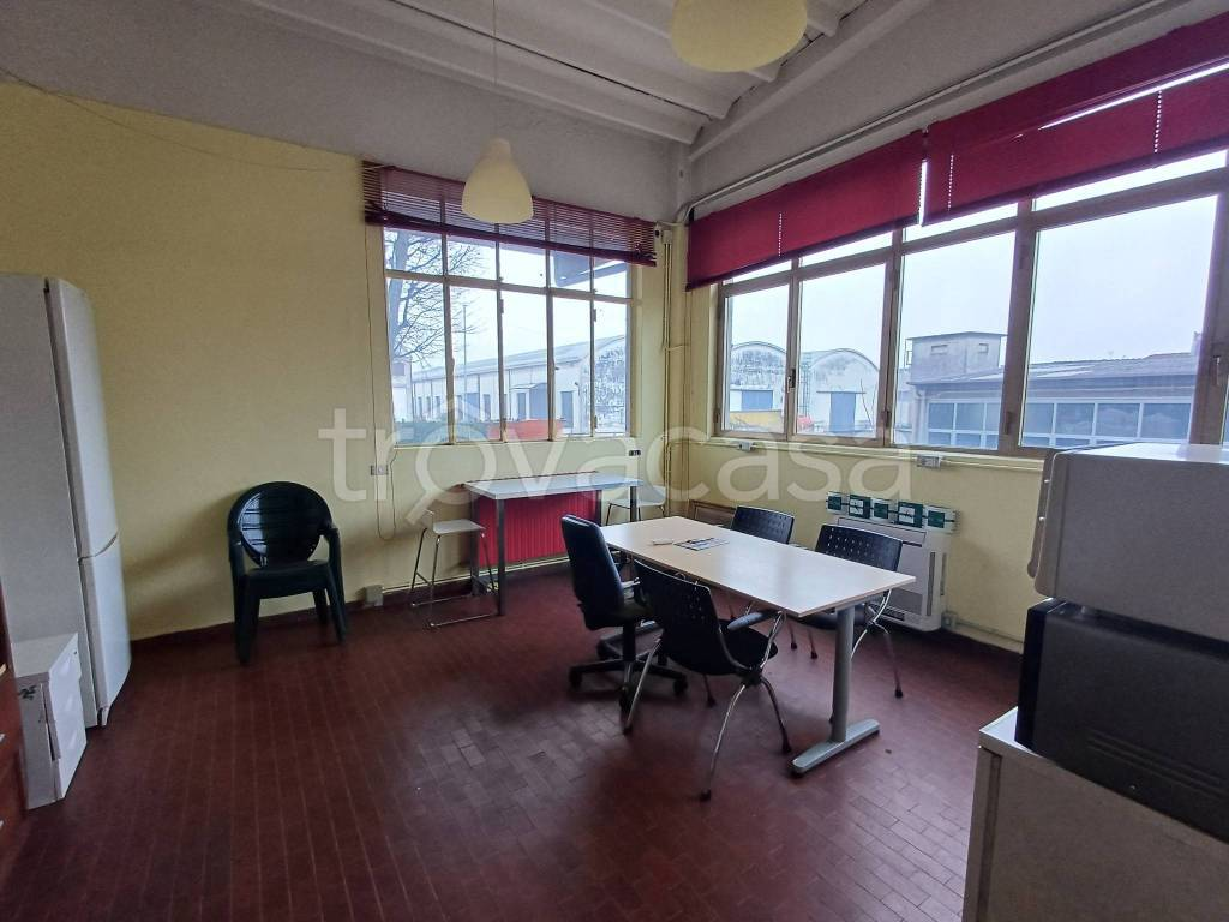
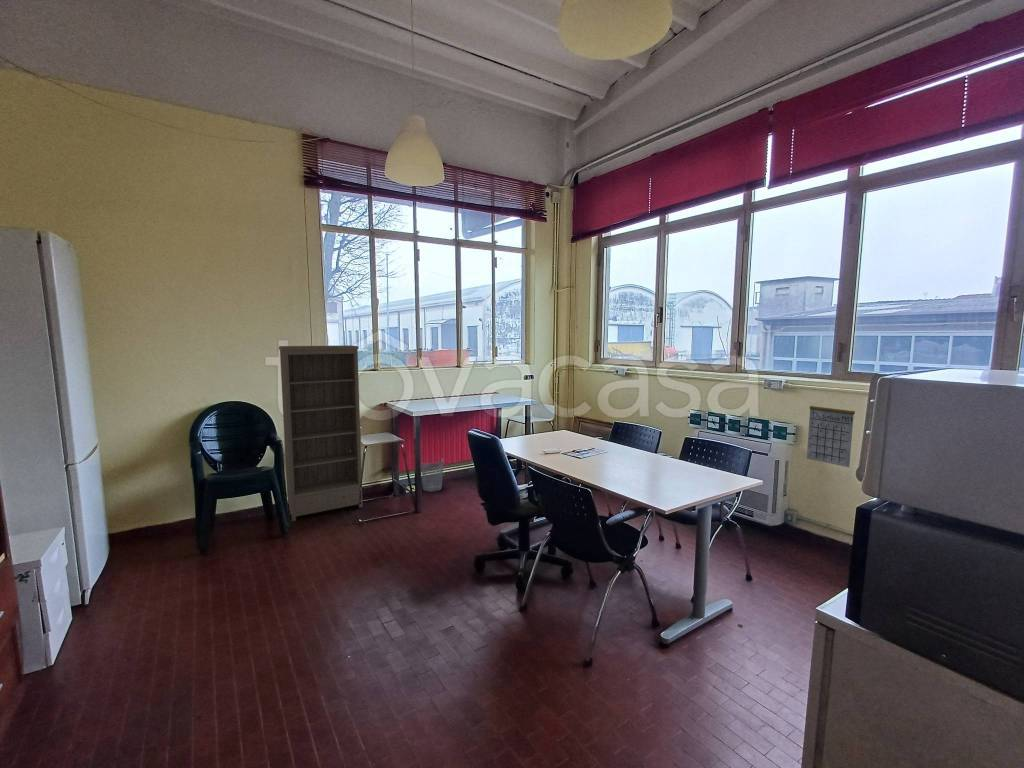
+ calendar (830, 429)
+ wastebasket (432, 474)
+ bookshelf (322, 429)
